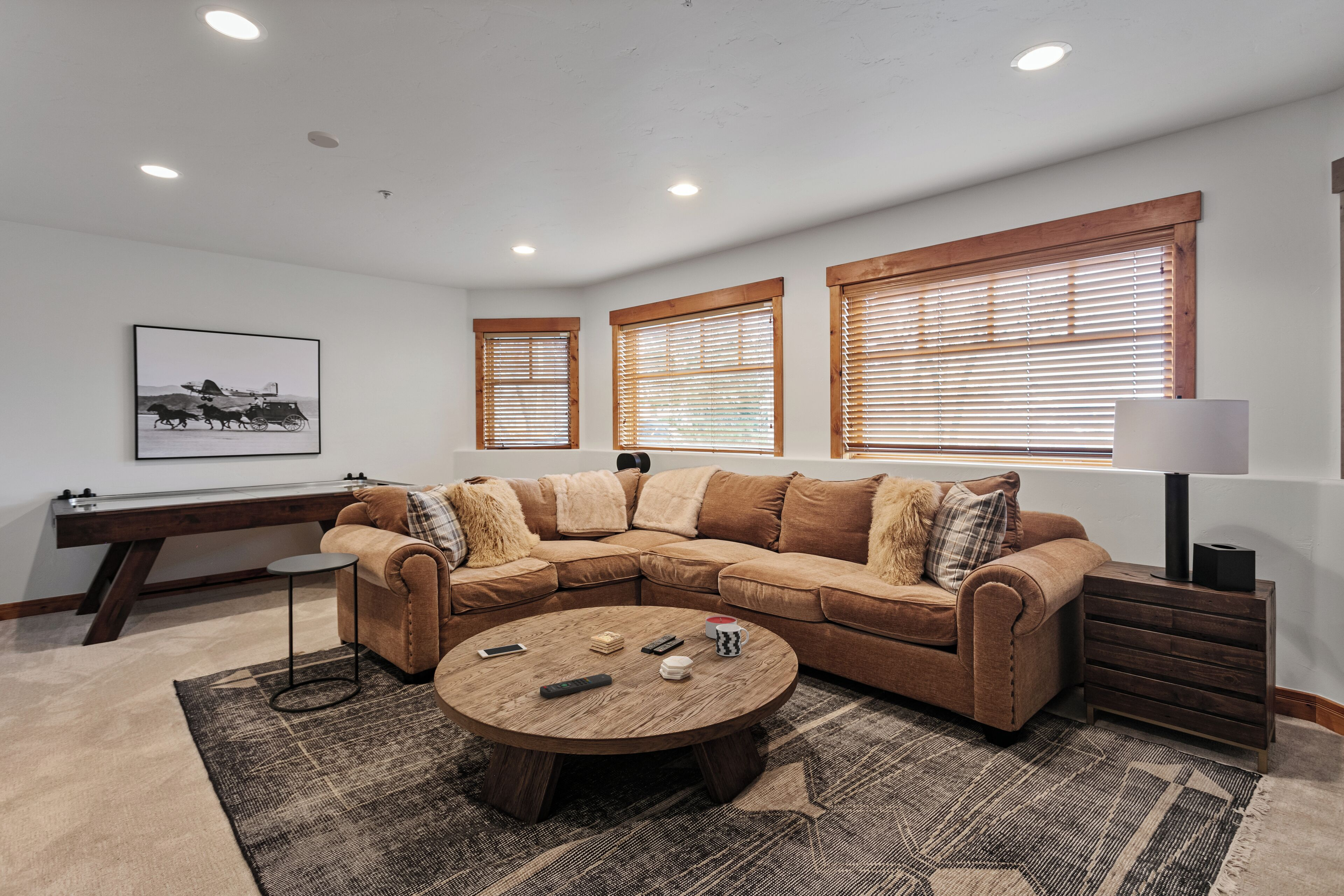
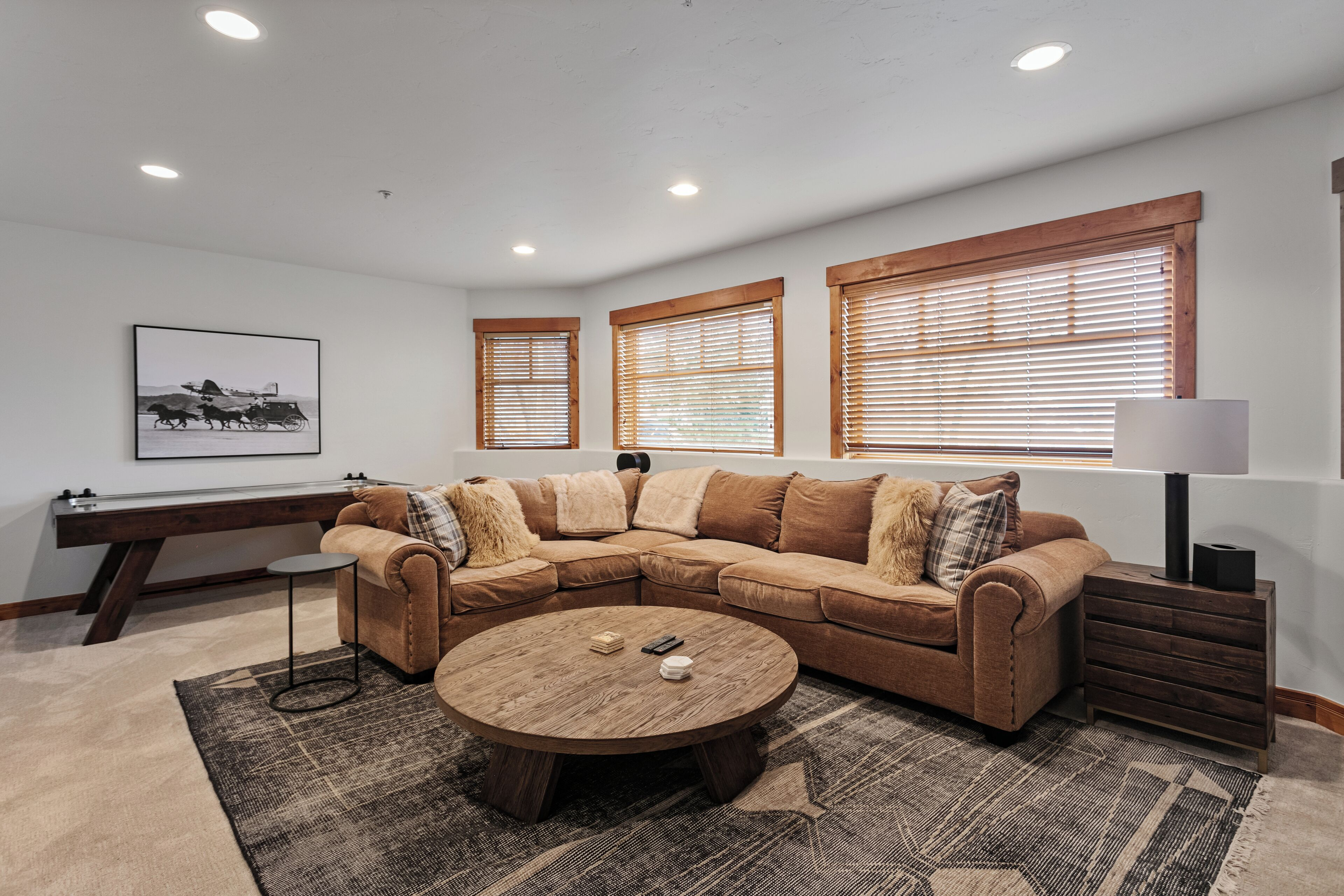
- cell phone (502, 650)
- candle (721, 624)
- remote control (576, 685)
- cup (733, 639)
- smoke detector (323, 140)
